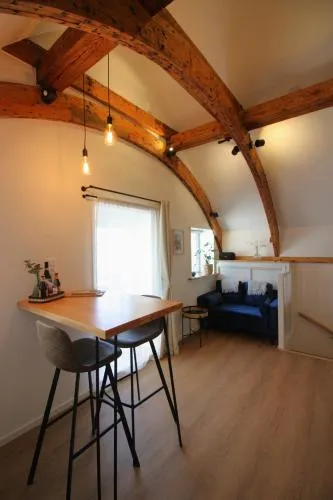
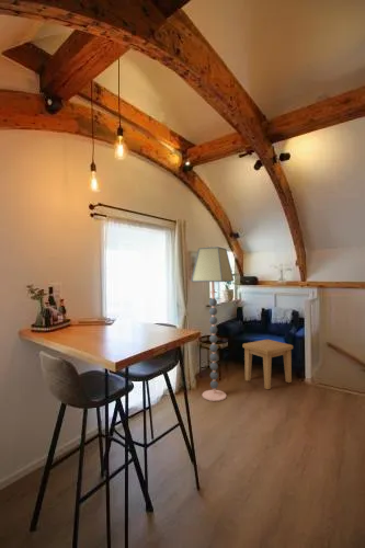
+ floor lamp (213, 321)
+ side table (267, 362)
